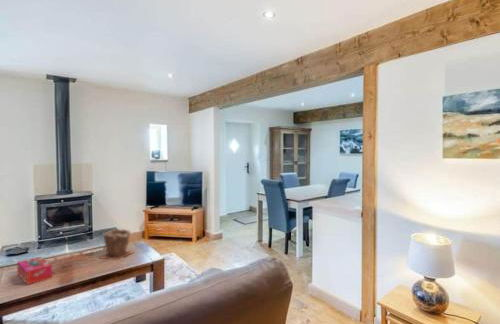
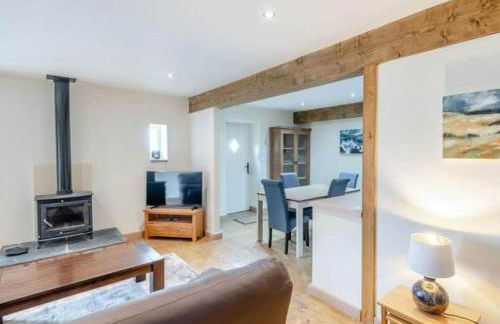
- plant pot (117, 243)
- tissue box (34, 269)
